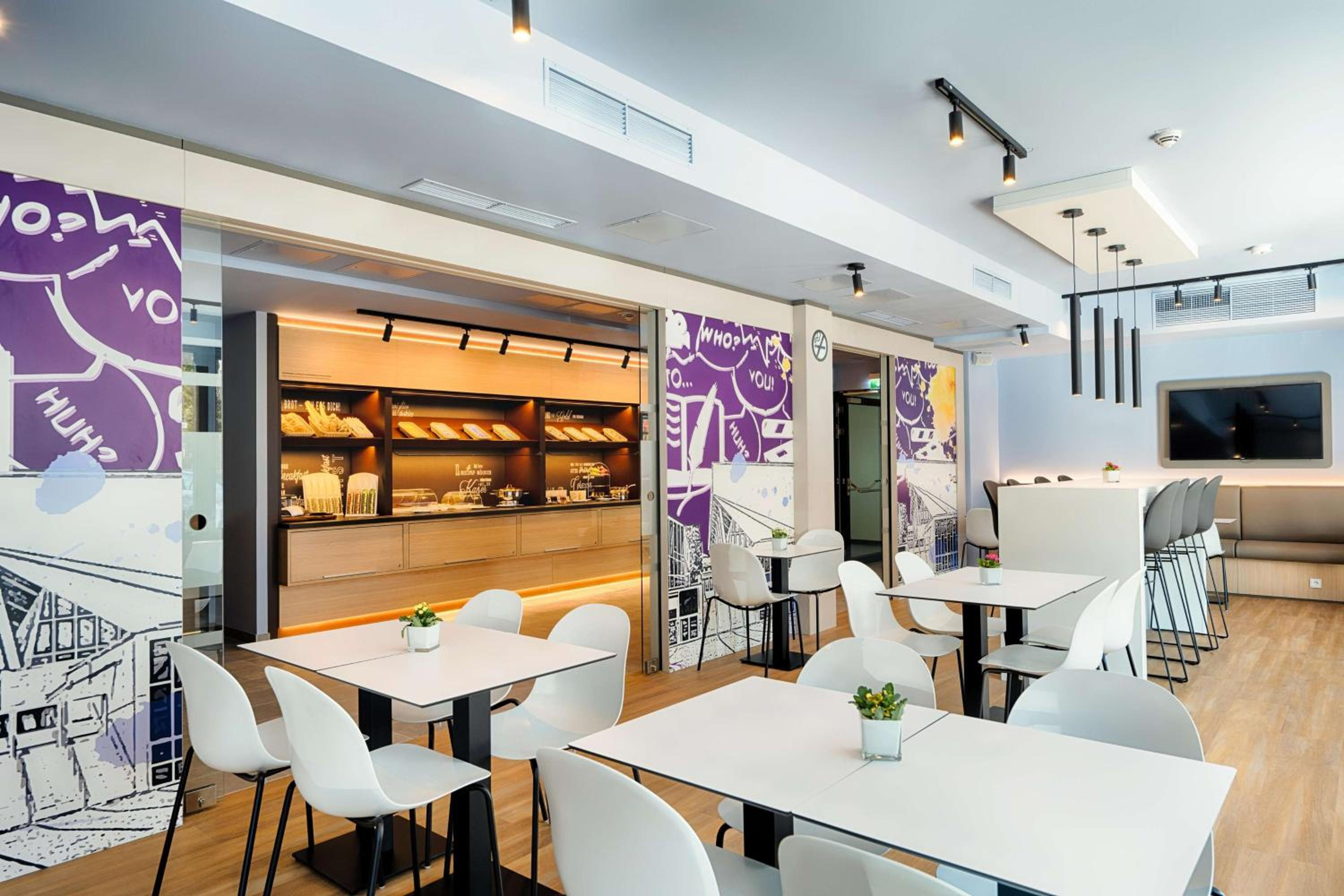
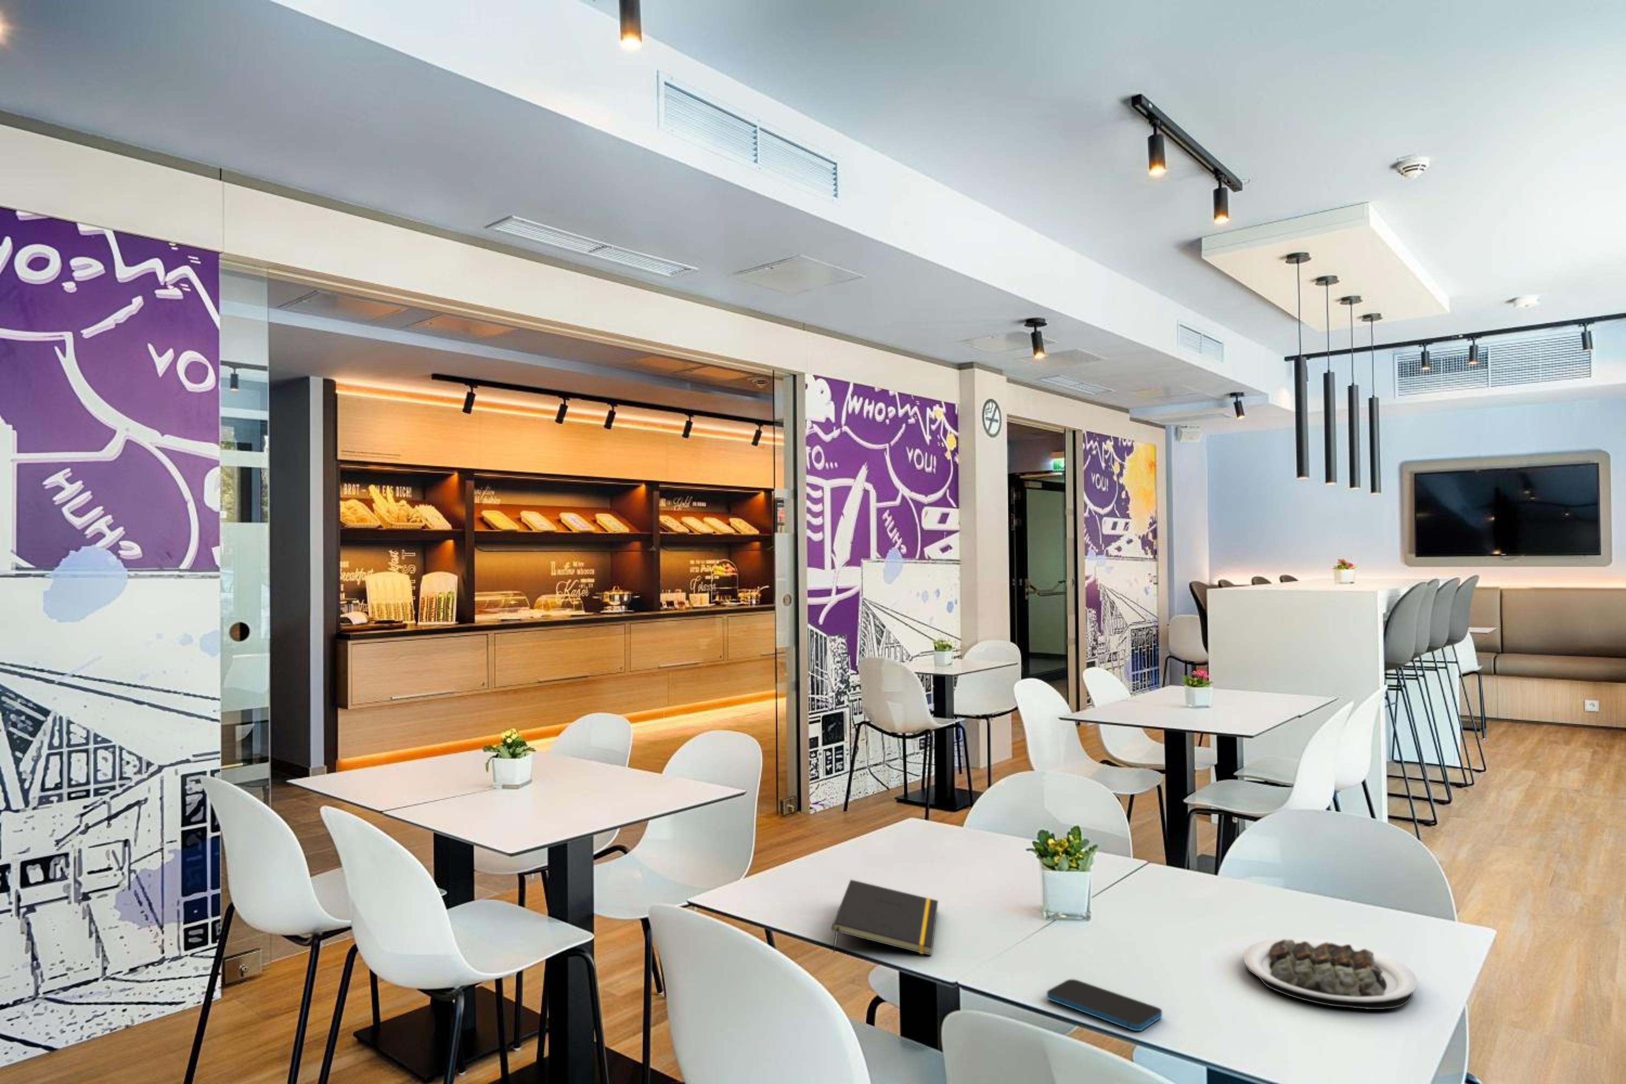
+ notepad (888, 915)
+ plate (1327, 965)
+ smartphone (1103, 1004)
